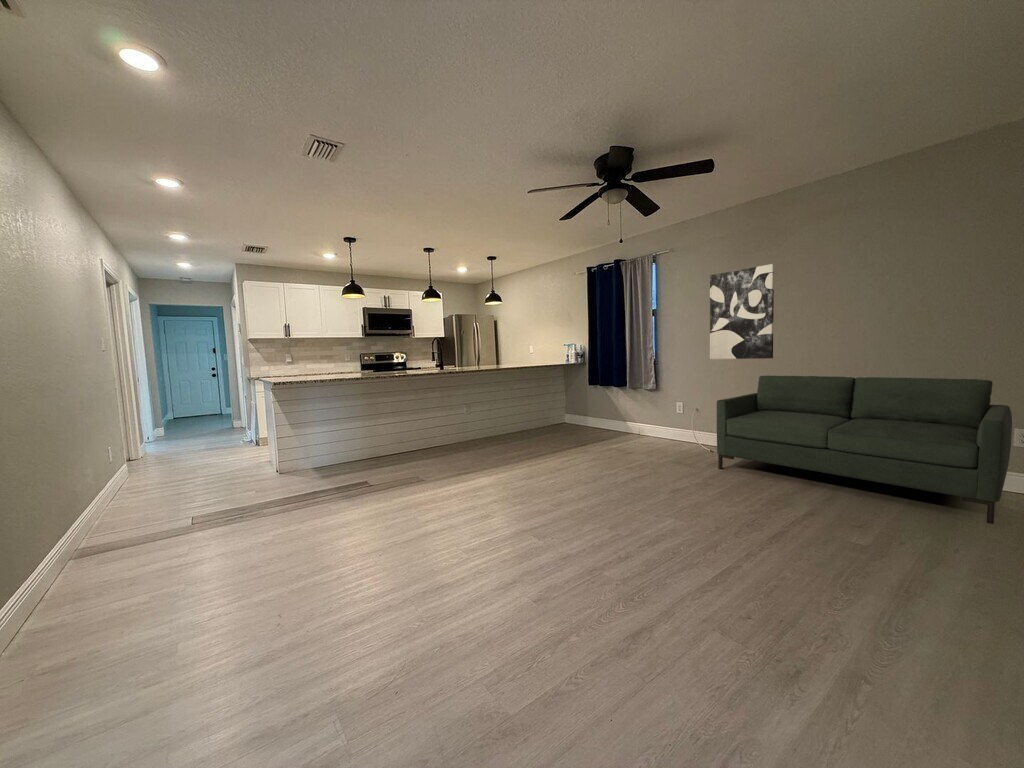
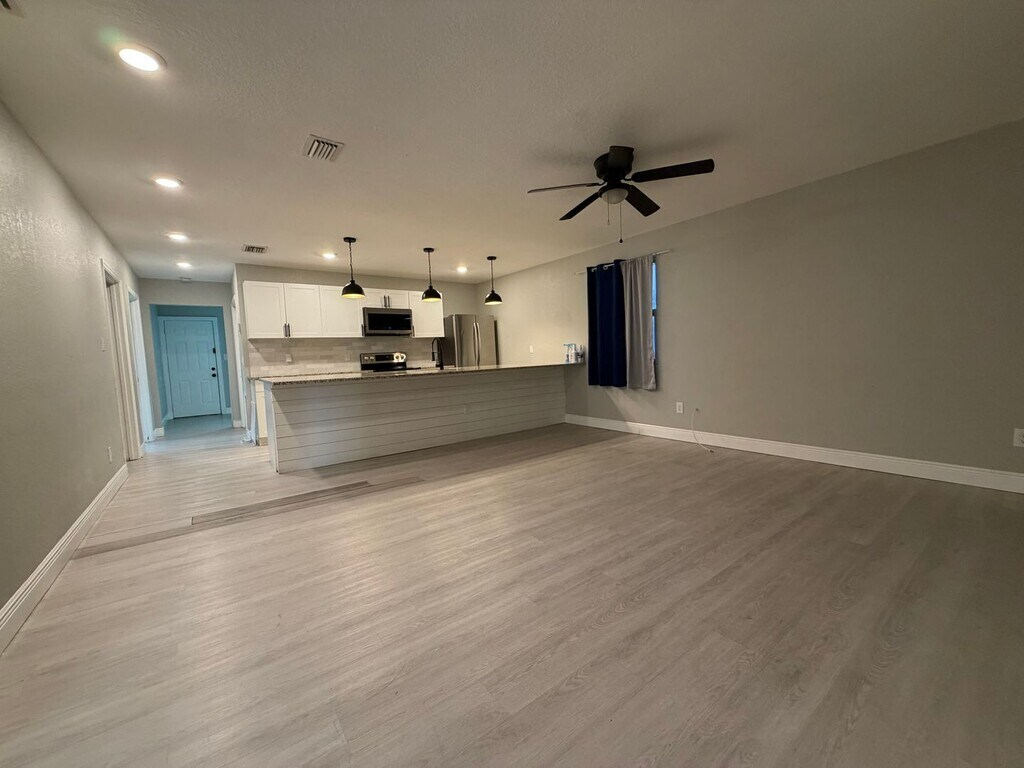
- sofa (843, 429)
- wall art (740, 314)
